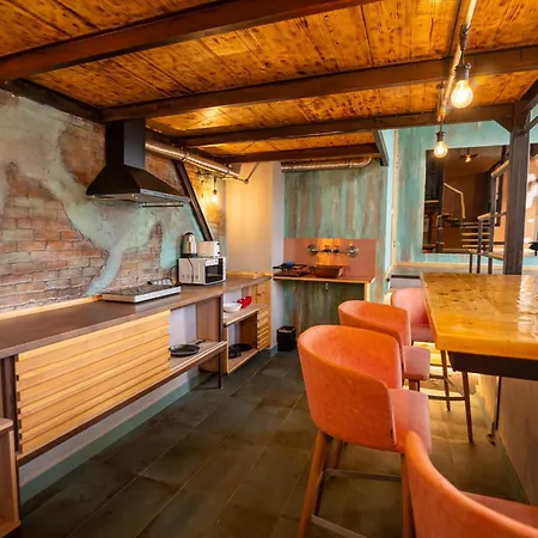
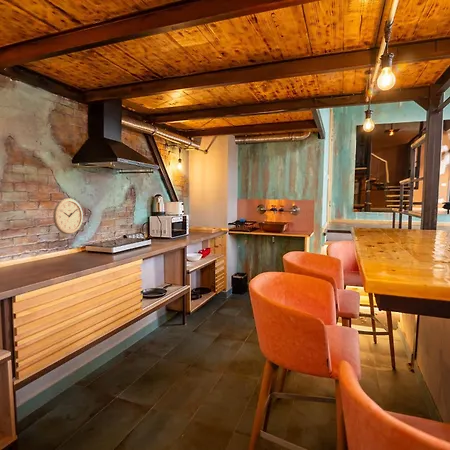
+ wall clock (69, 216)
